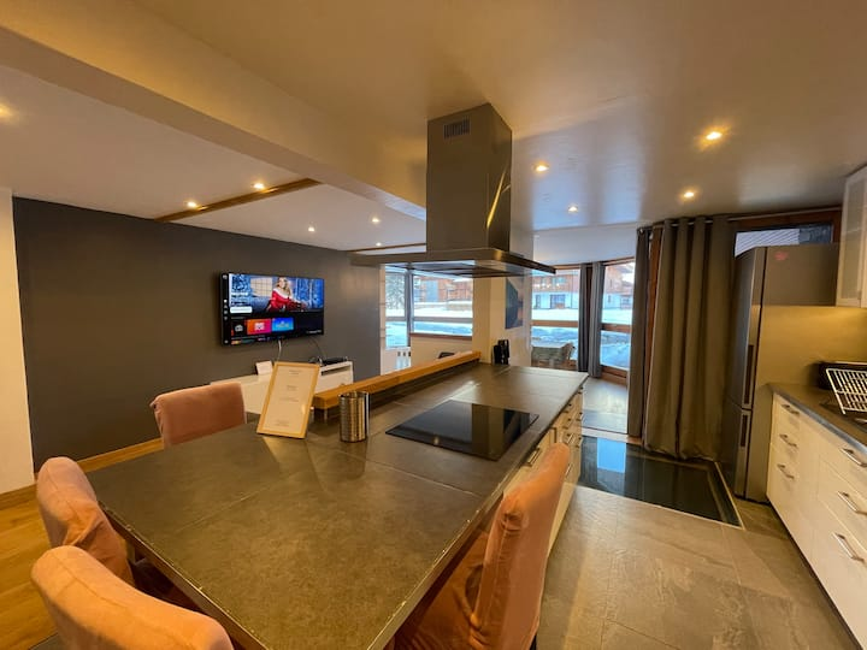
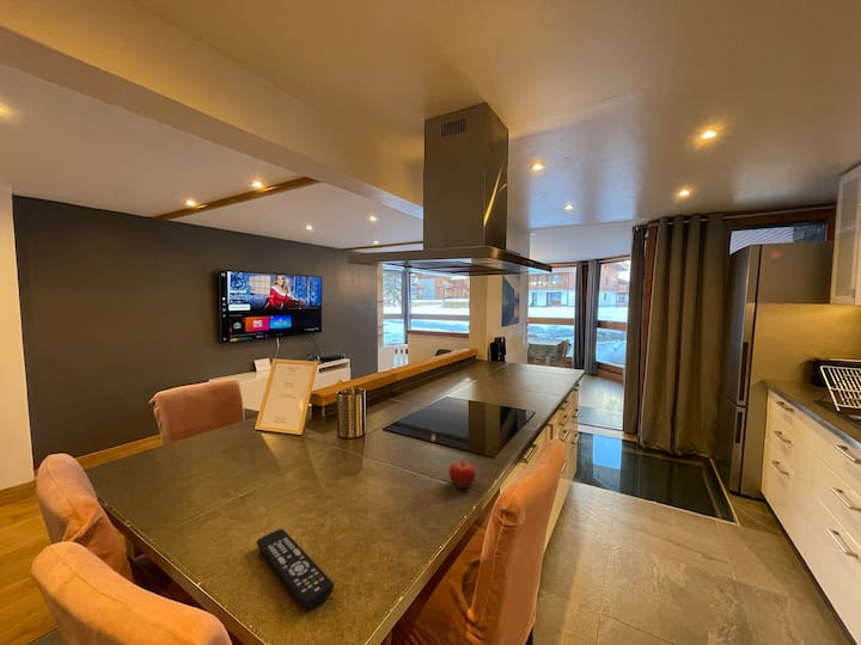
+ remote control (292, 564)
+ fruit (462, 472)
